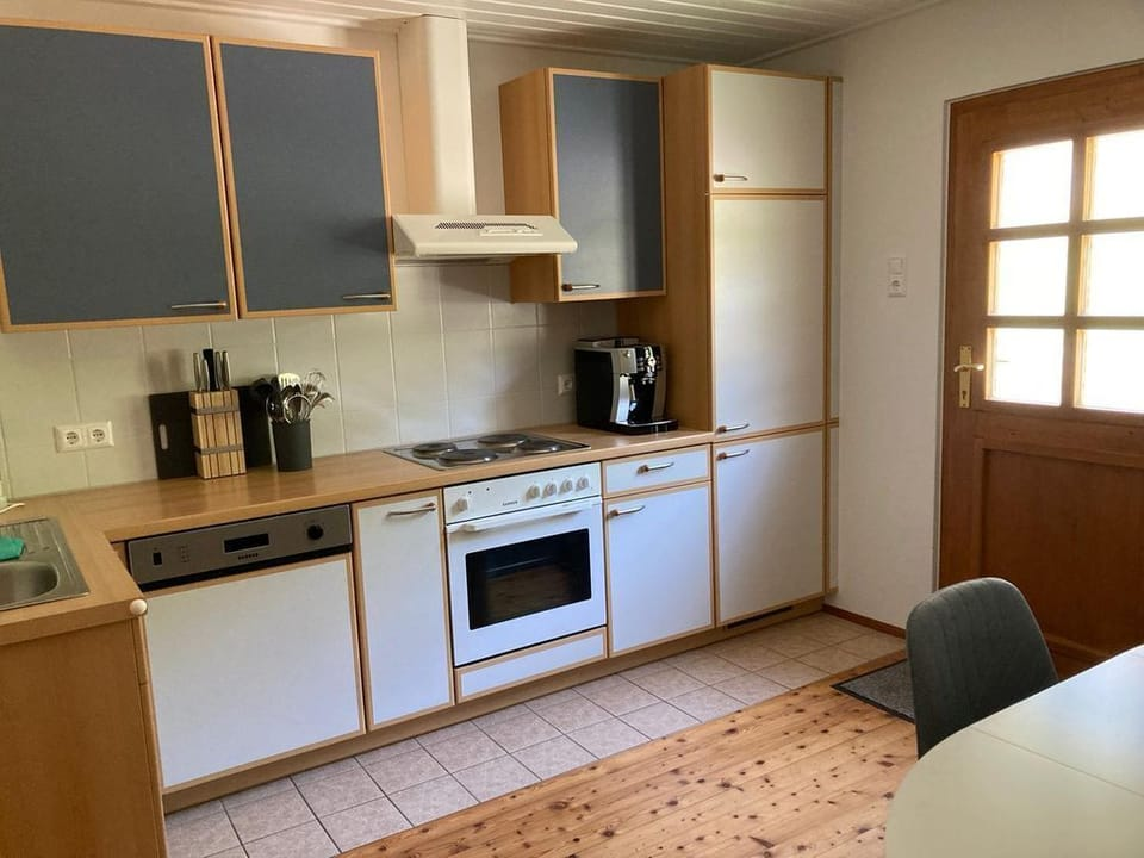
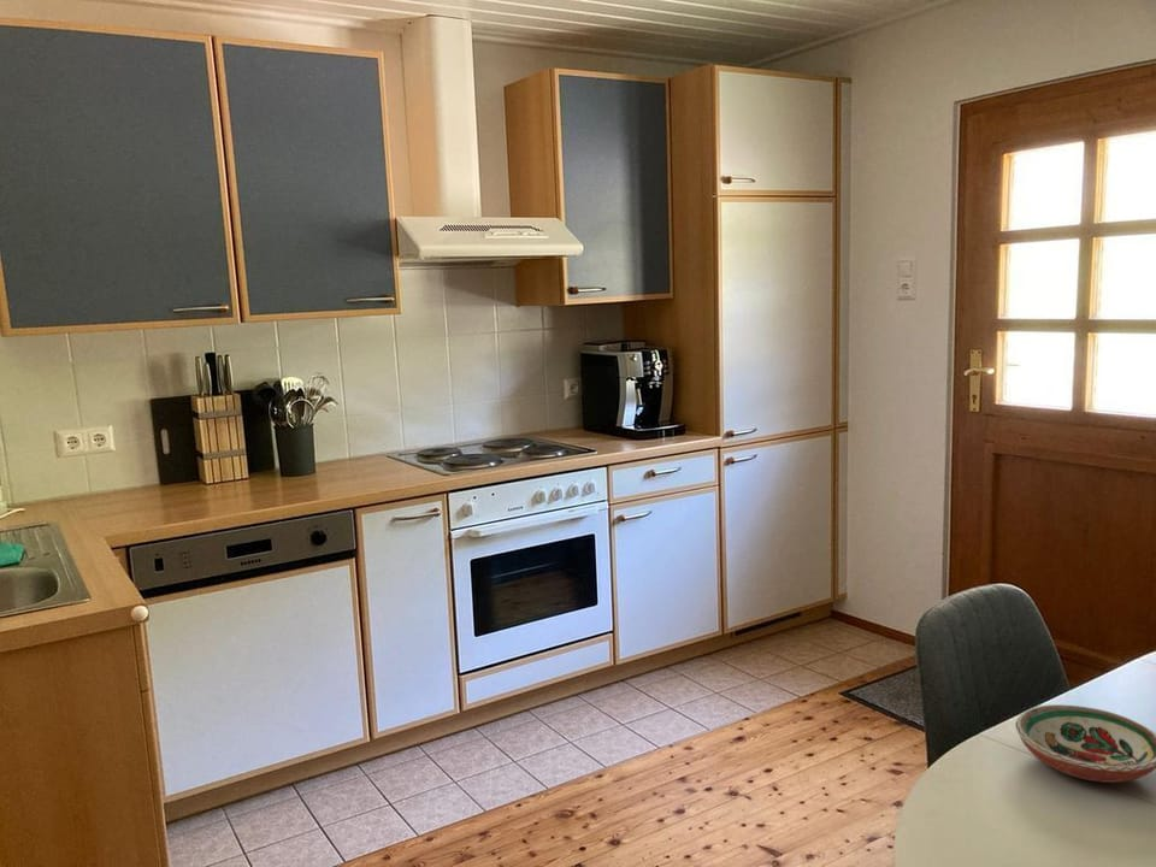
+ decorative bowl (1087, 749)
